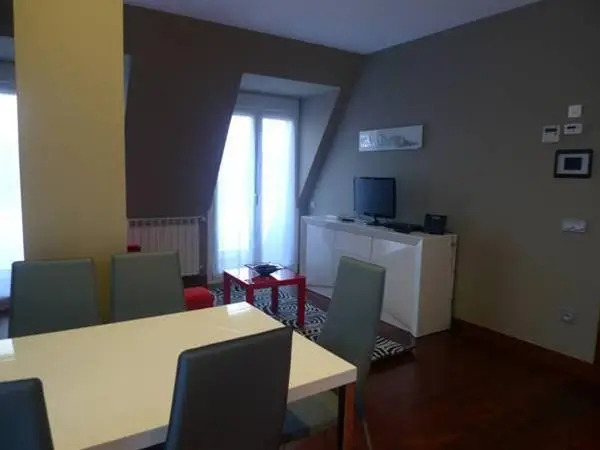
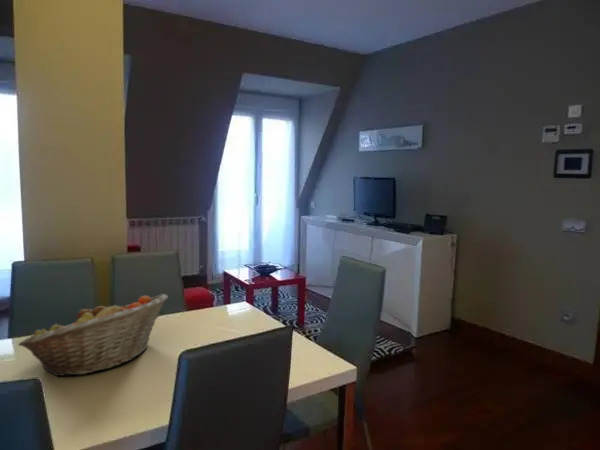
+ fruit basket (101, 328)
